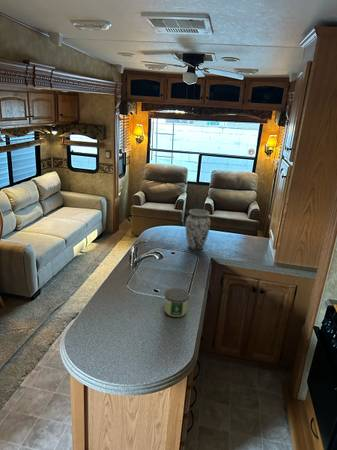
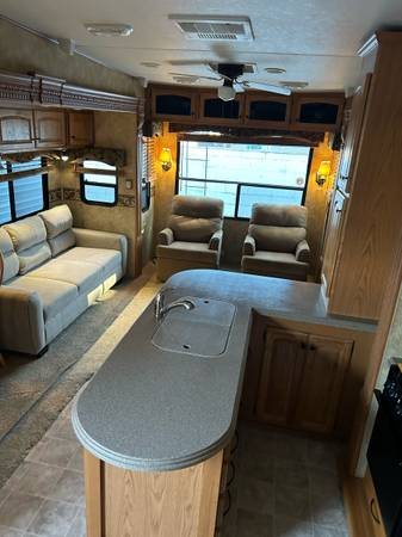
- candle (176, 302)
- vase (197, 230)
